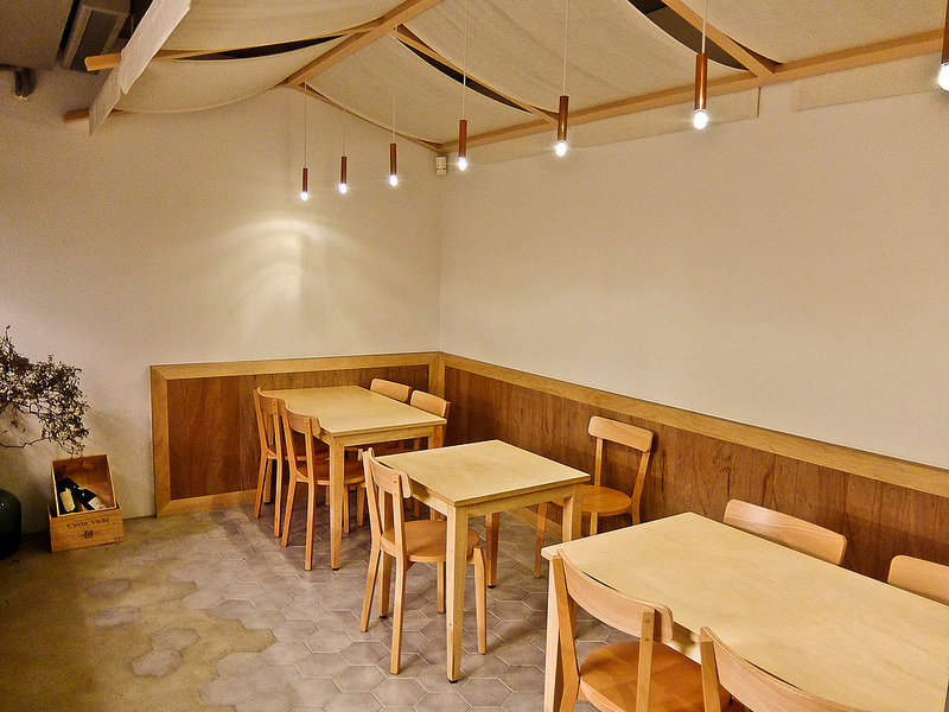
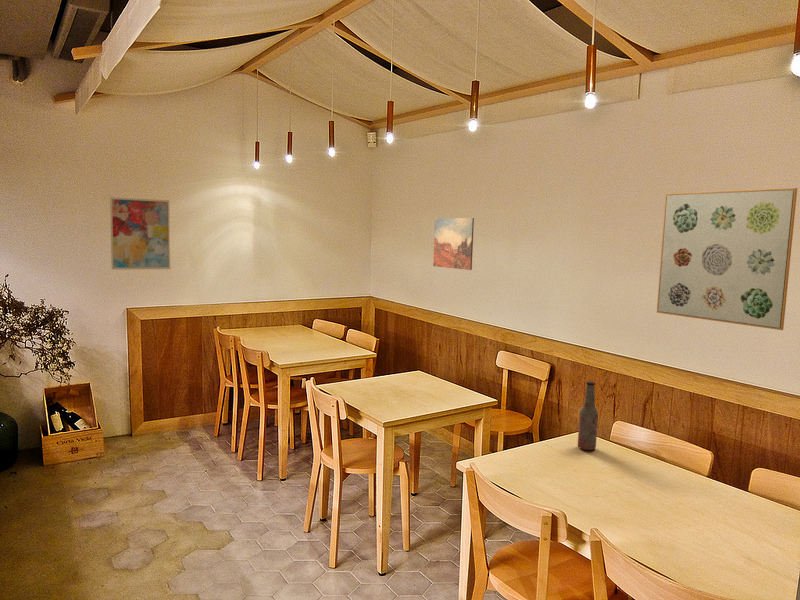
+ wall art (140, 234)
+ wall art (452, 243)
+ wall art (719, 256)
+ bottle (588, 415)
